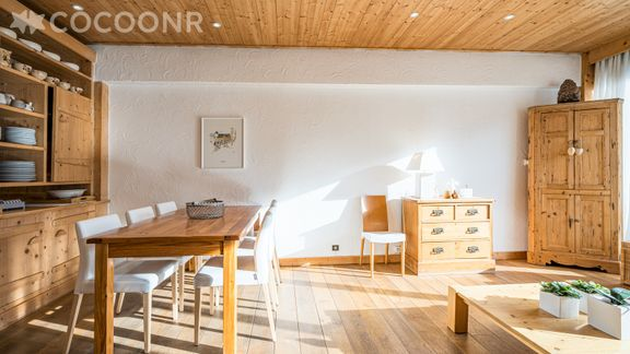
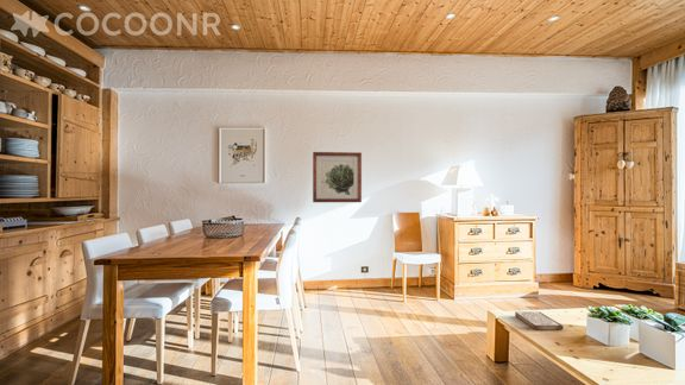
+ wall art (337, 177)
+ book (538, 320)
